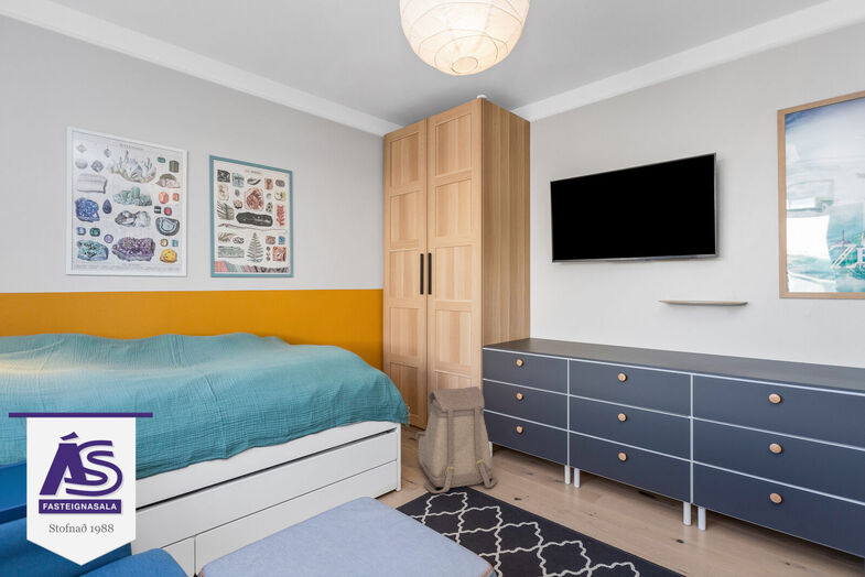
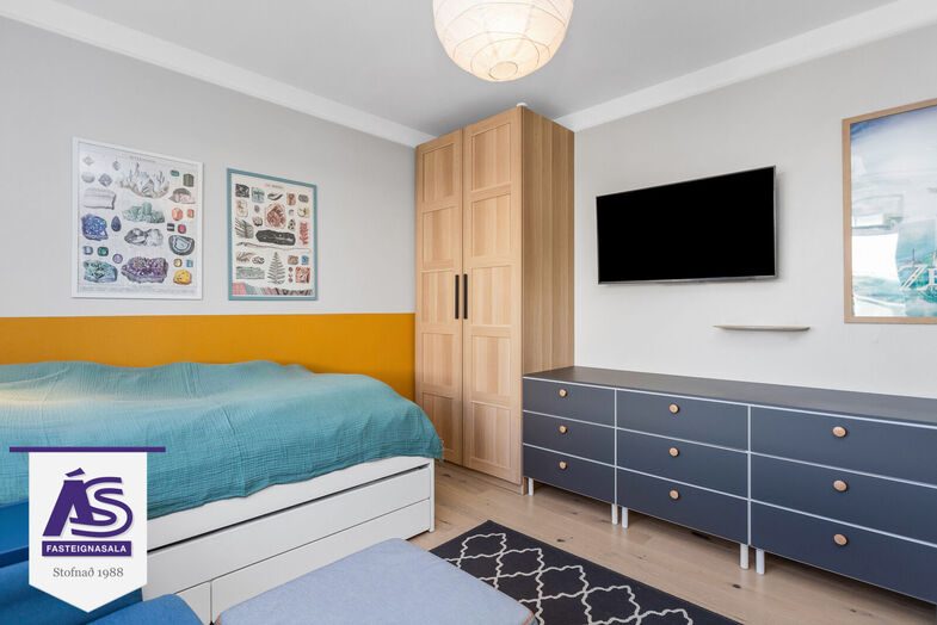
- backpack (455, 432)
